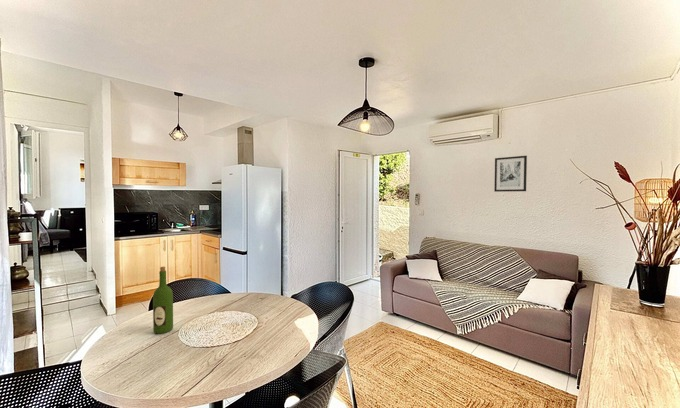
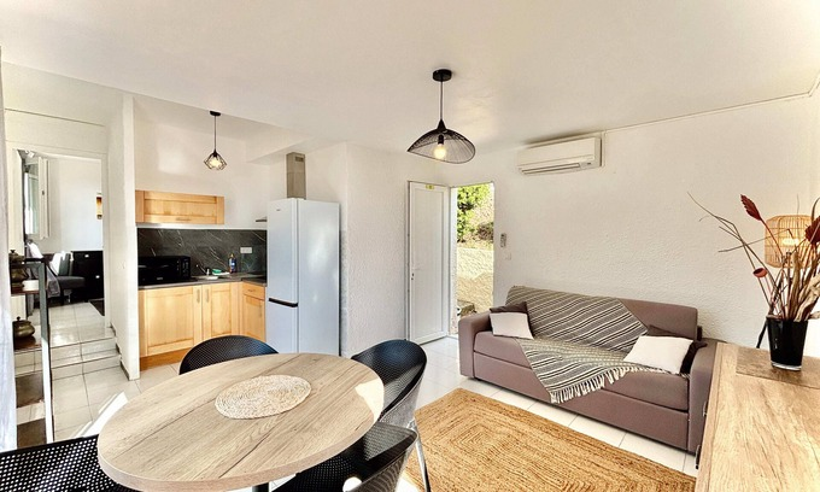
- wine bottle (163, 298)
- wall art (510, 174)
